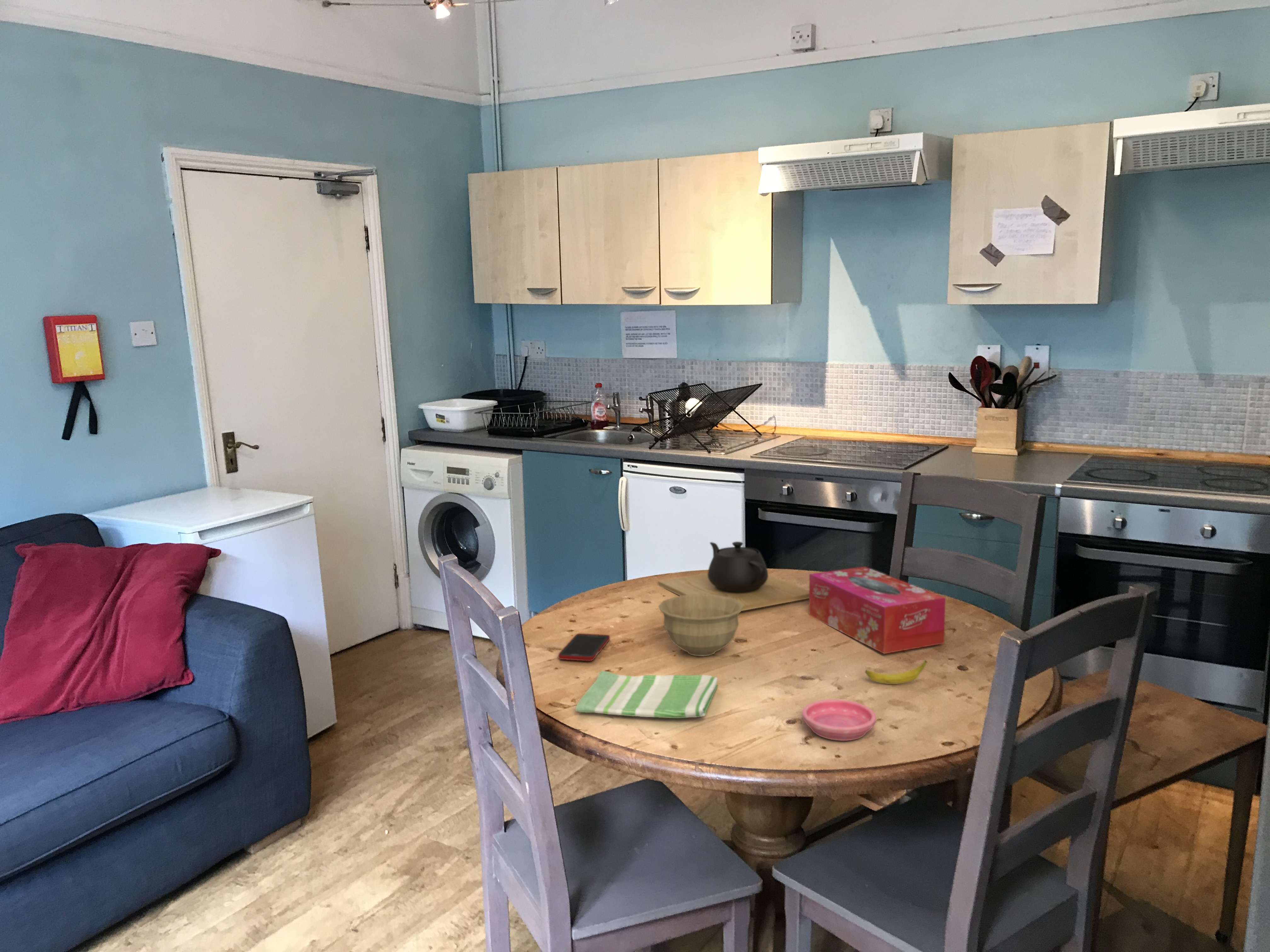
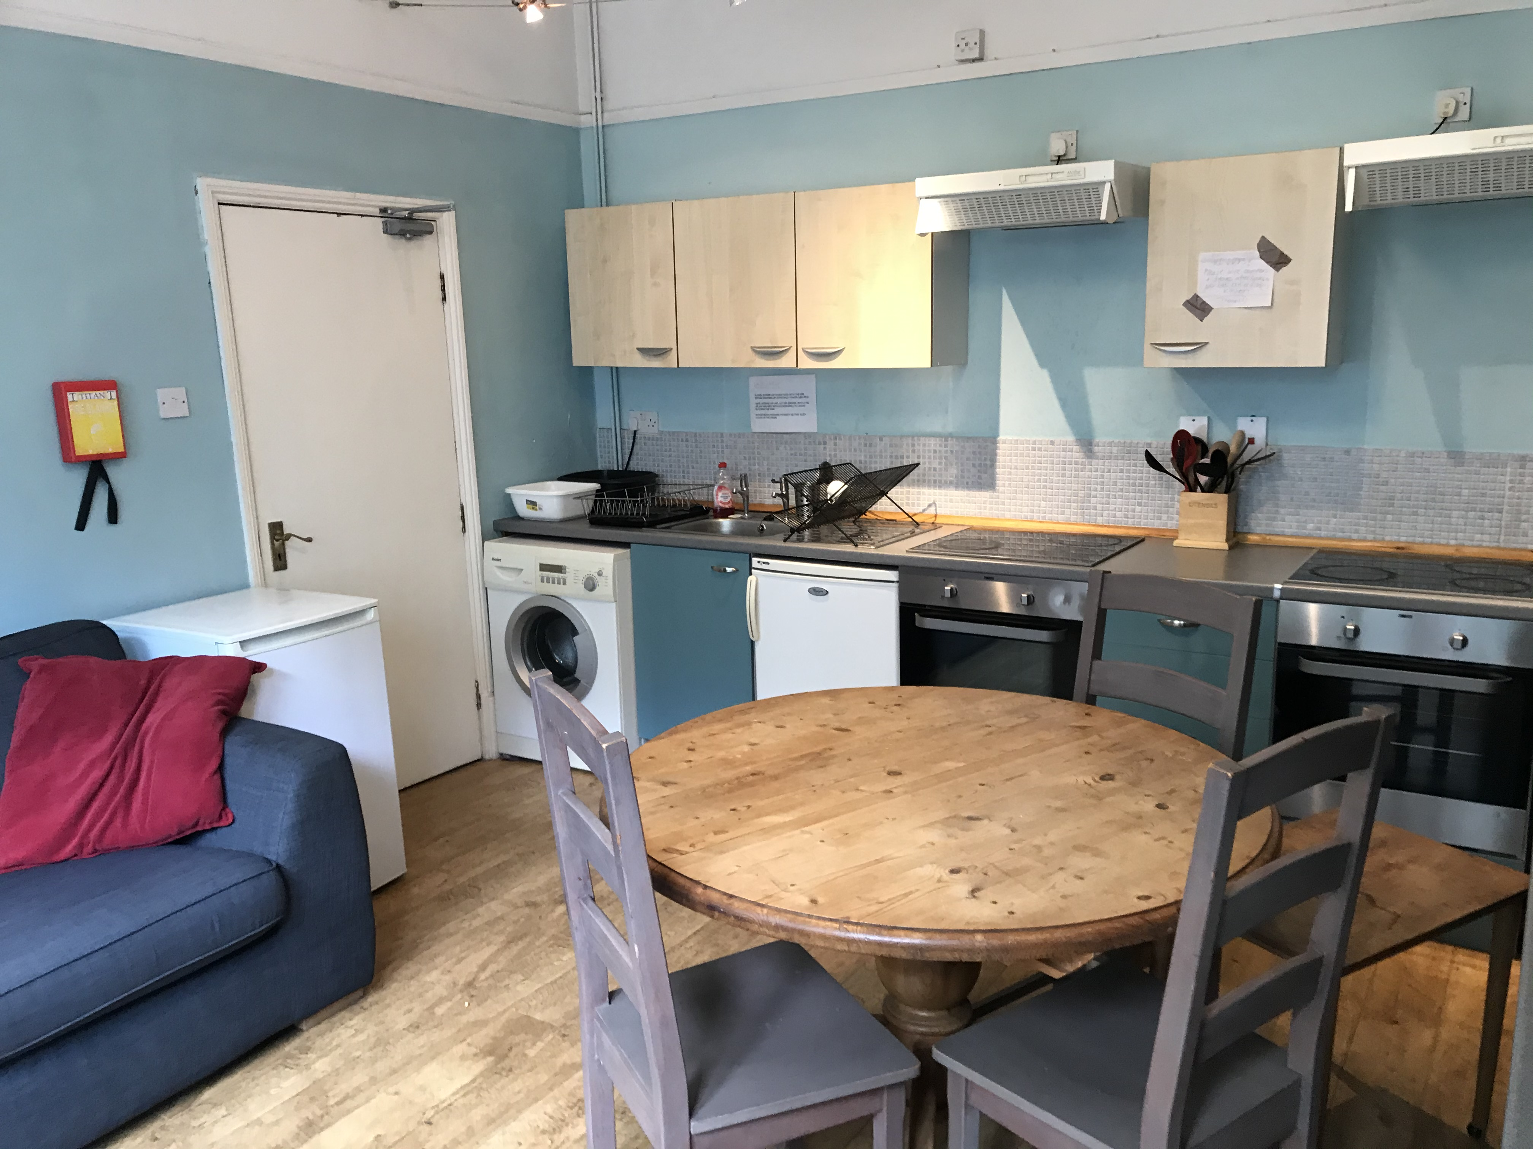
- teapot (734, 566)
- cell phone (585, 647)
- dish towel (649, 694)
- tissue box (873, 607)
- banana (896, 674)
- bowl (701, 629)
- saucer (838, 721)
